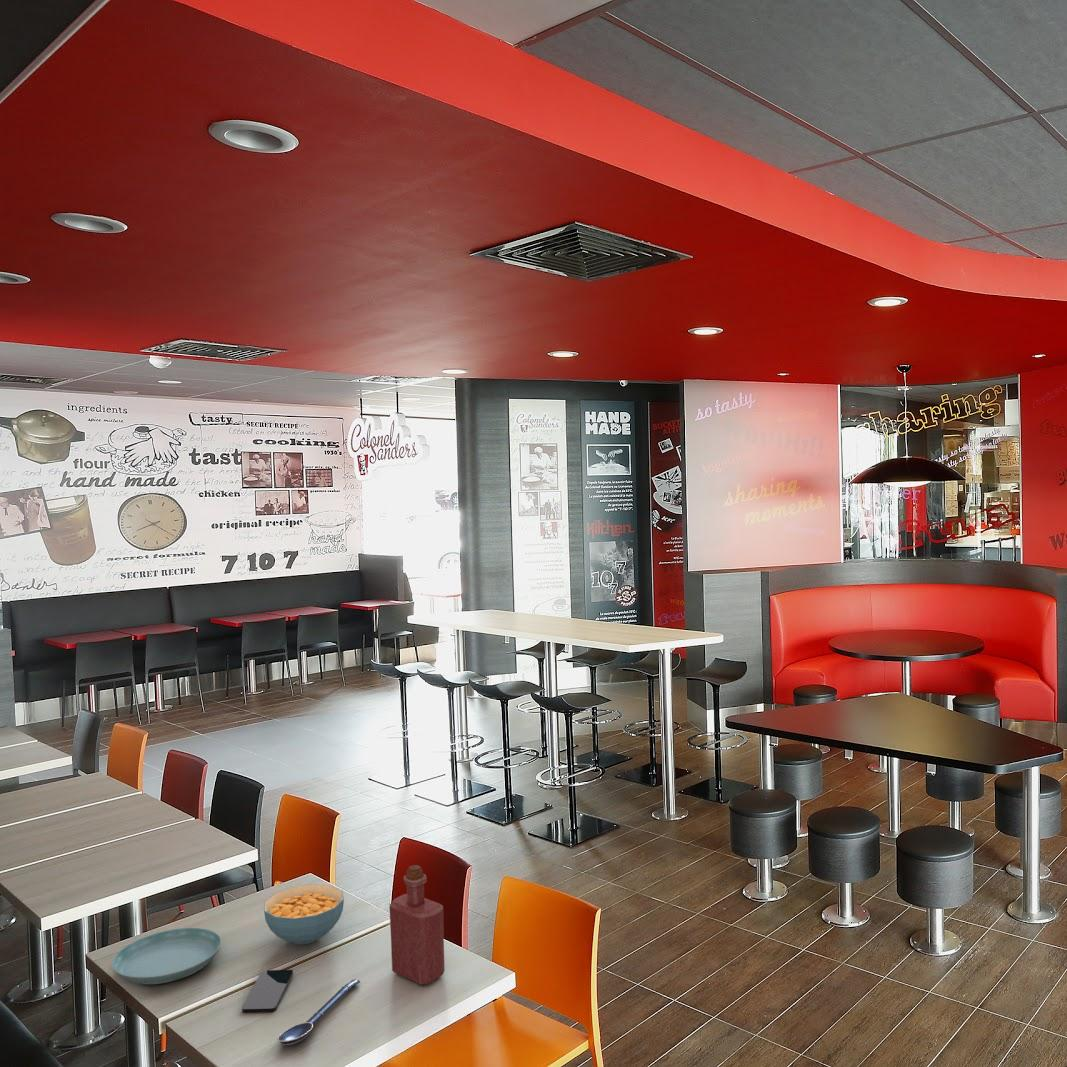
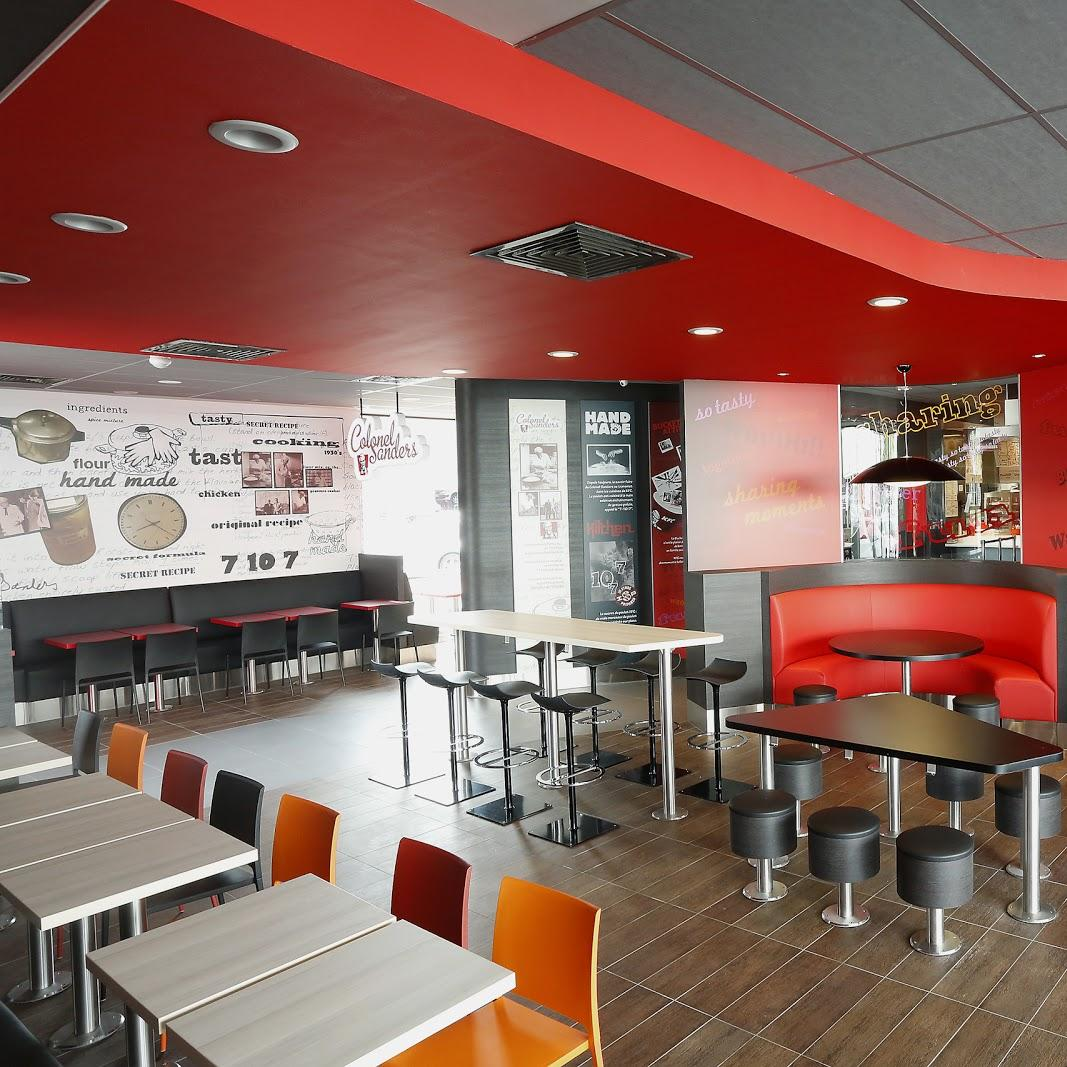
- cereal bowl (304, 919)
- spoon (324, 1010)
- saucer (168, 957)
- bottle (416, 920)
- smartphone (268, 990)
